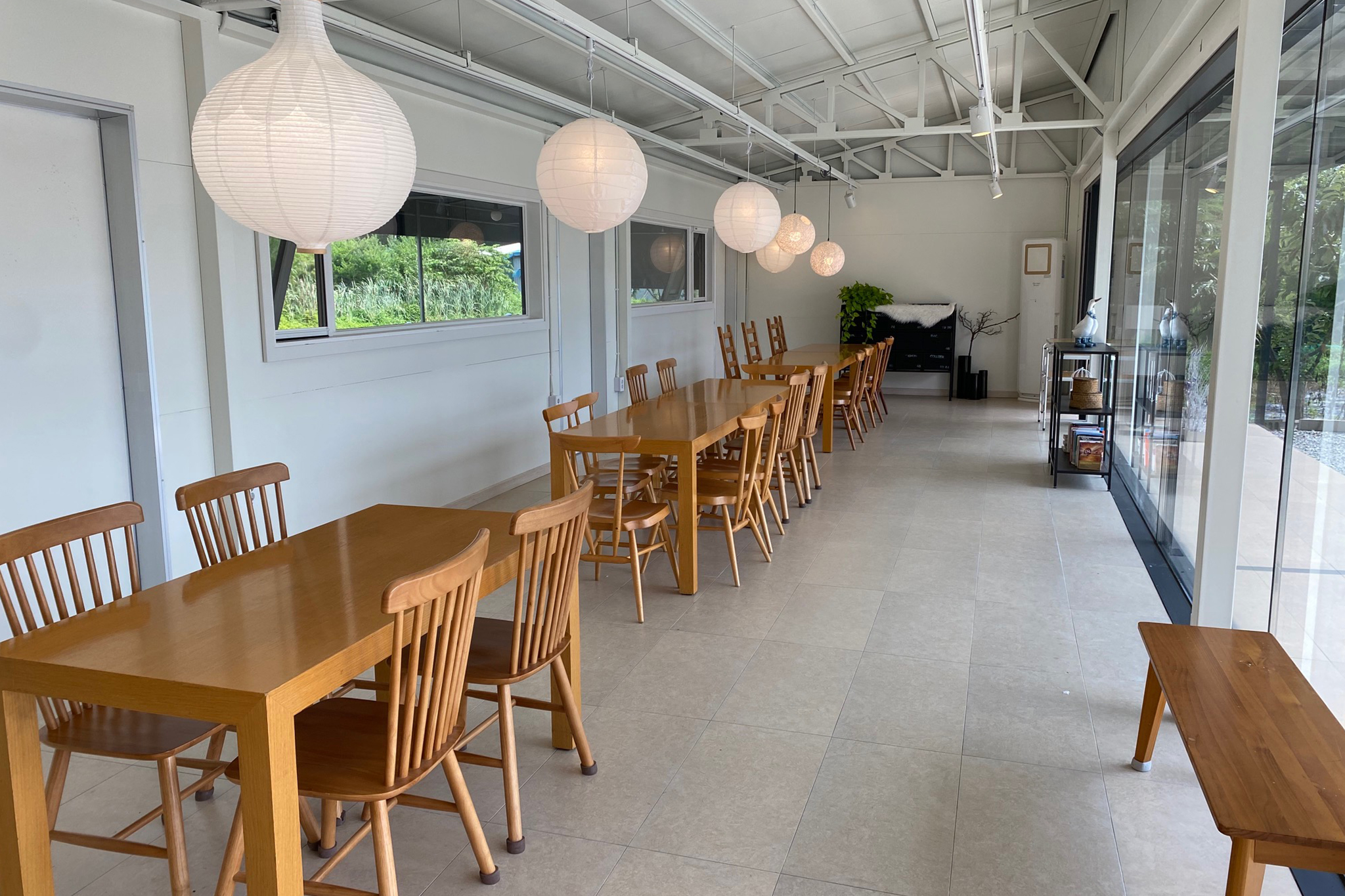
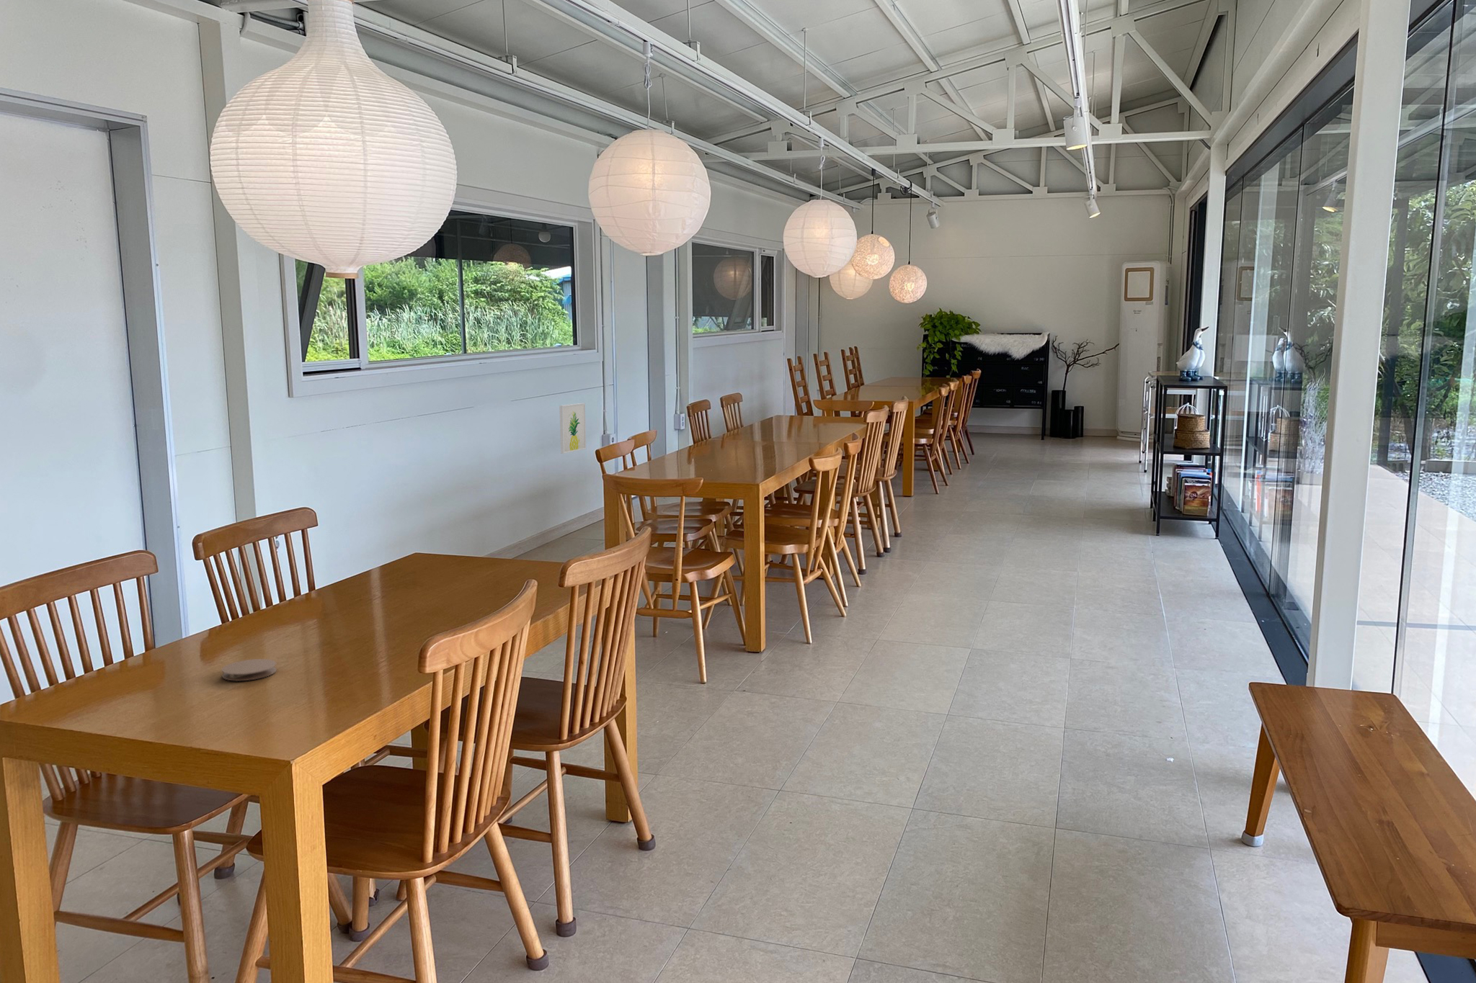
+ coaster (249, 669)
+ wall art (573, 428)
